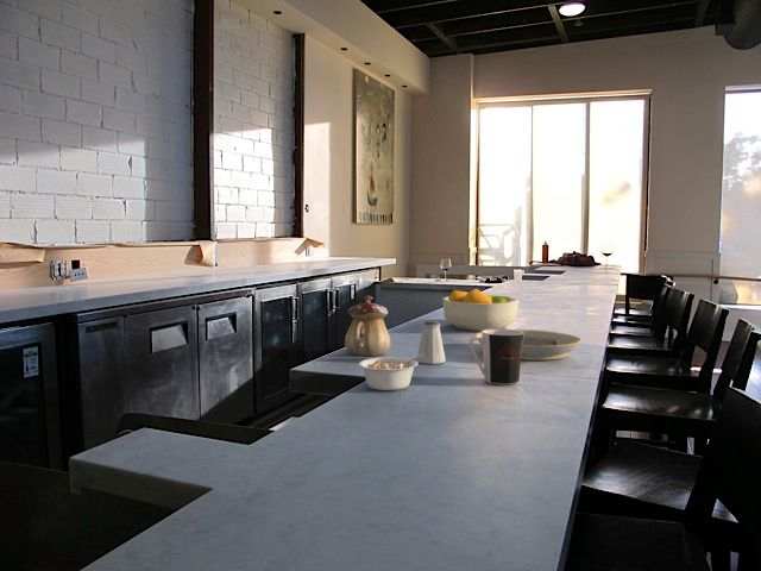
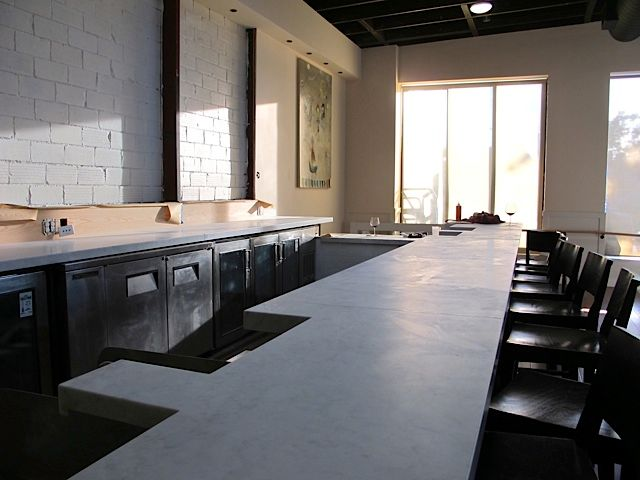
- coffee cup (495, 357)
- teapot (366, 324)
- fruit bowl (479, 306)
- legume (389, 371)
- plate (527, 344)
- saltshaker (430, 340)
